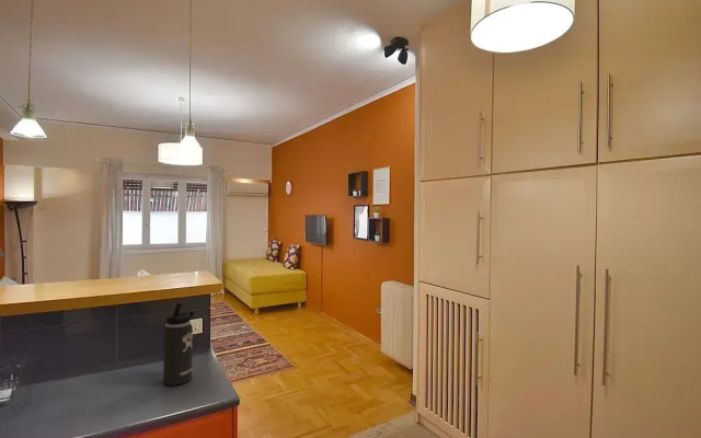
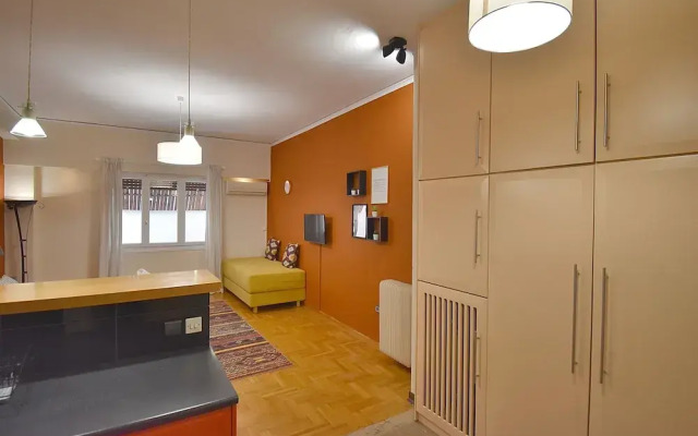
- thermos bottle (180, 339)
